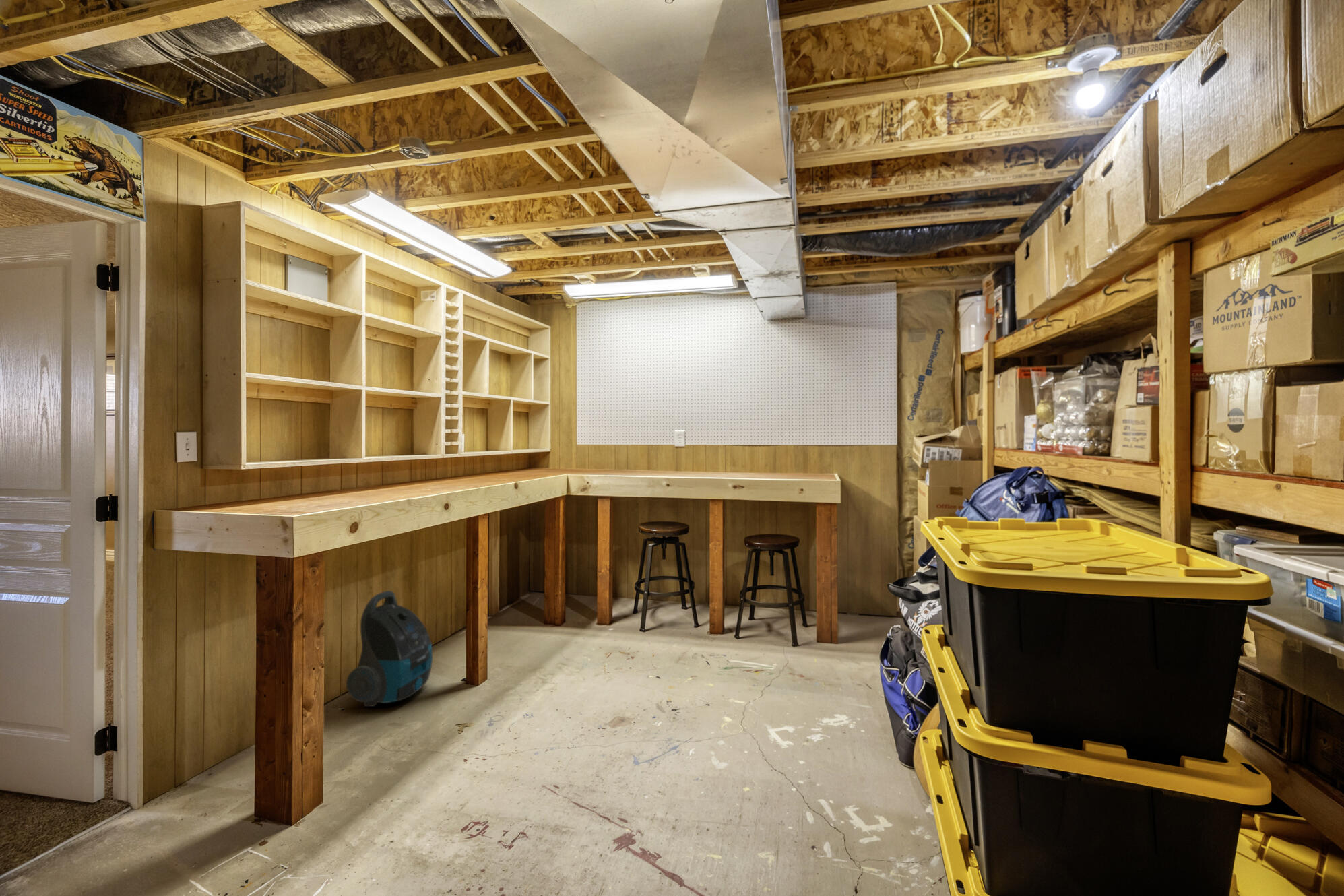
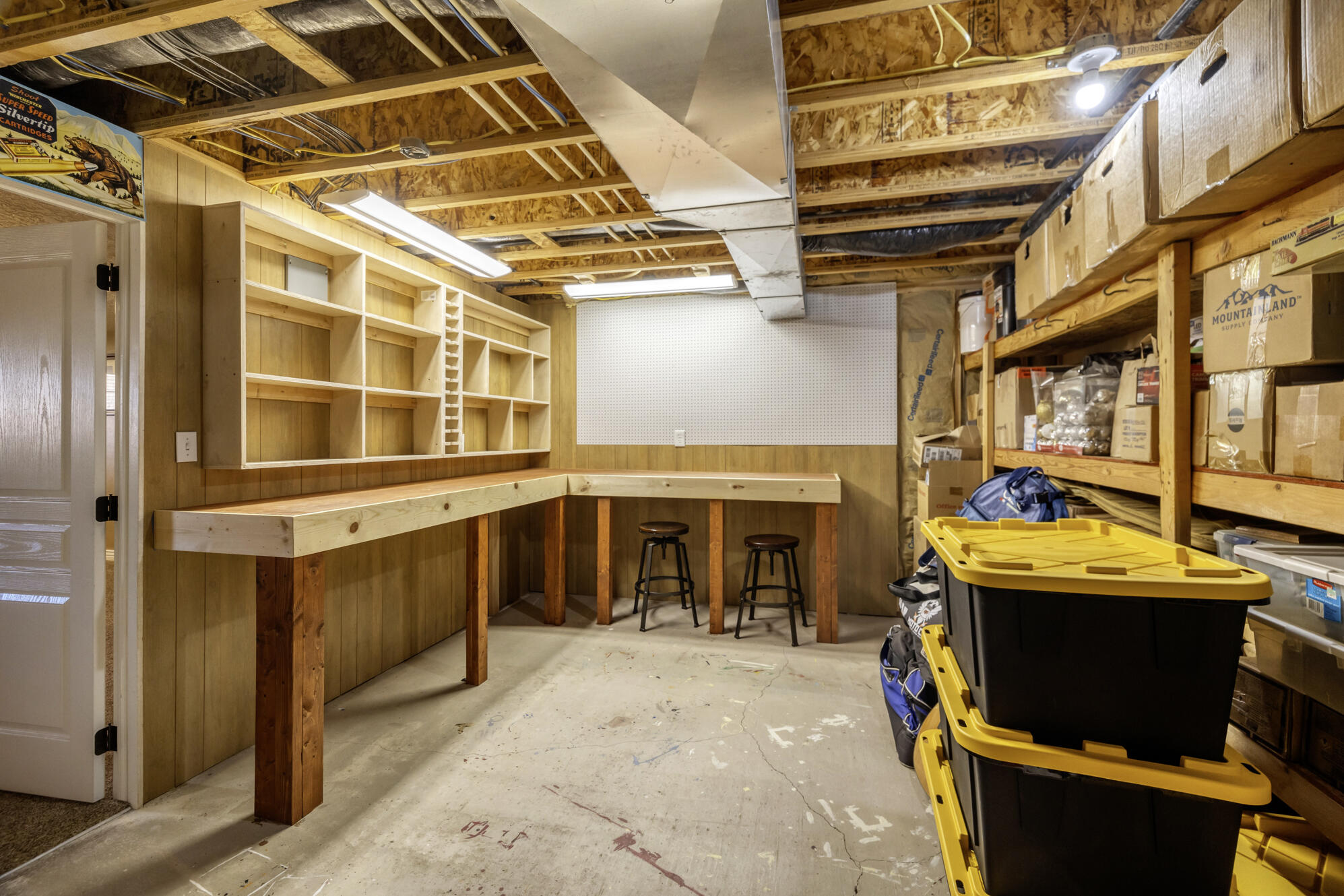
- vacuum cleaner (393, 645)
